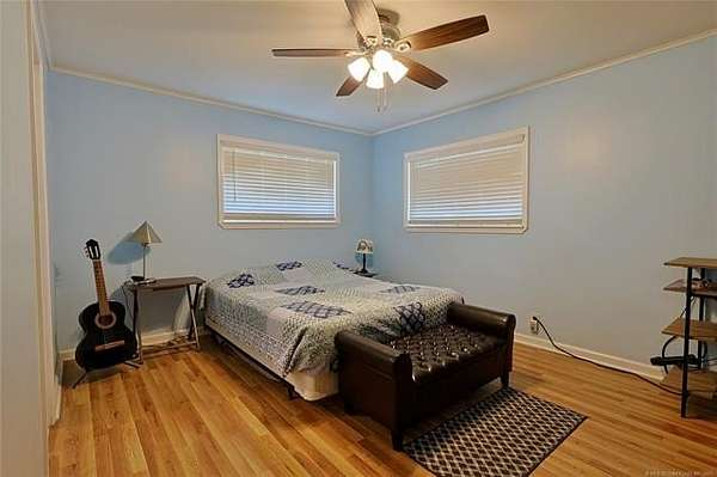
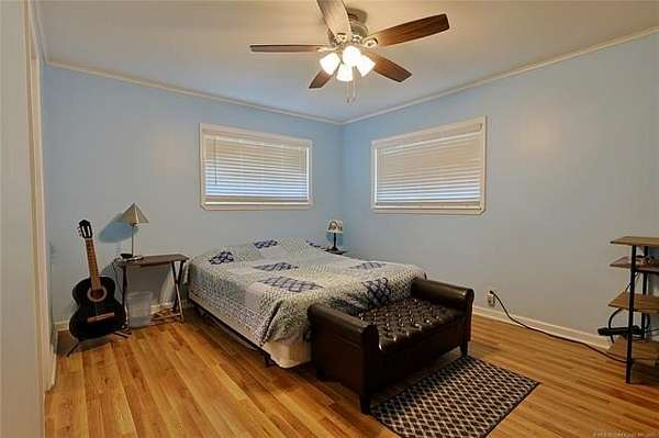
+ wastebasket (138, 308)
